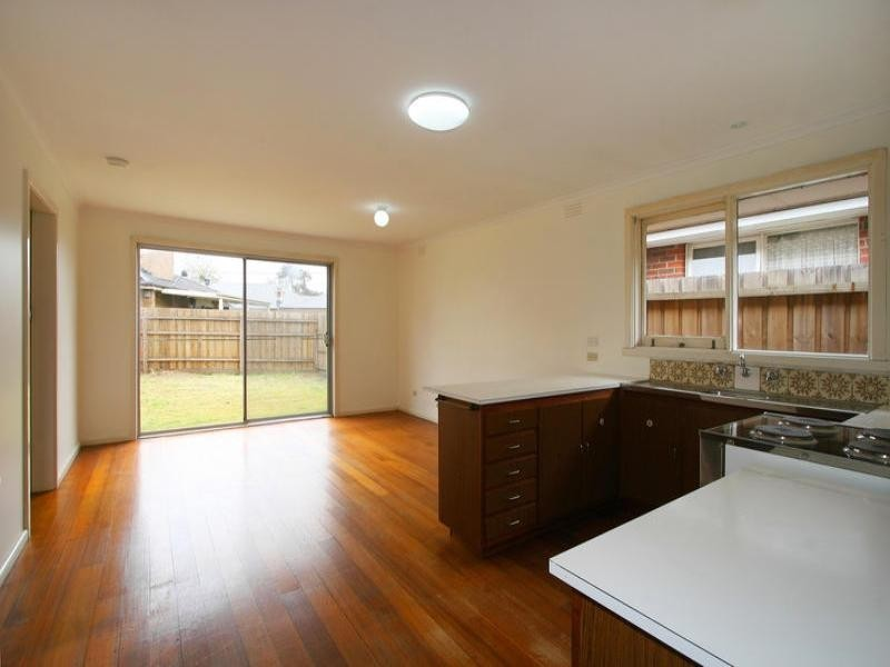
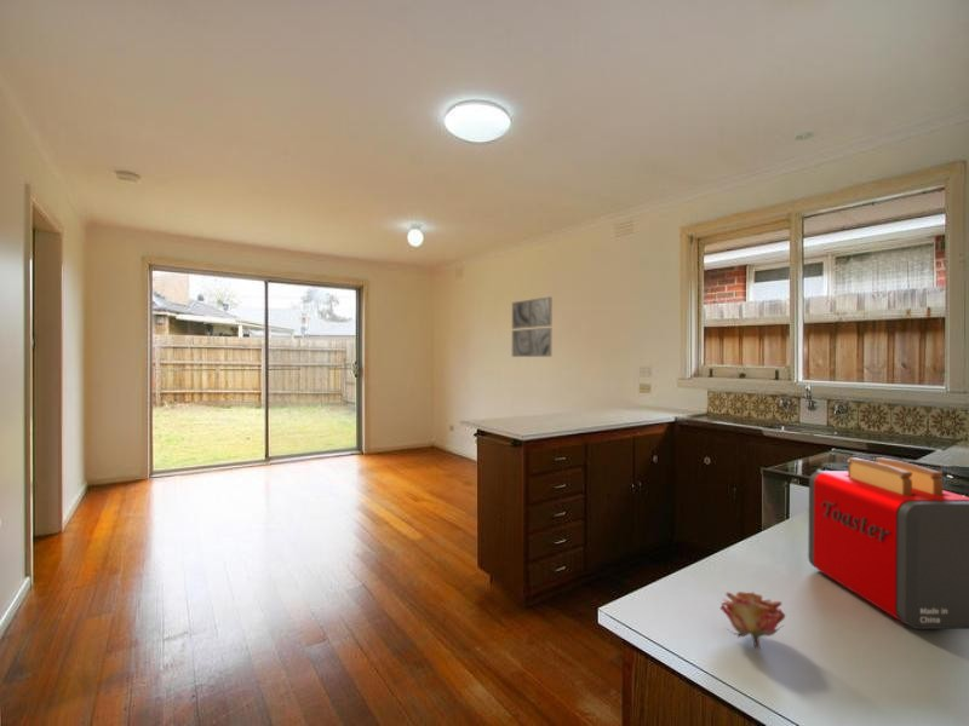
+ wall art (531, 327)
+ flower (751, 615)
+ toaster (889, 529)
